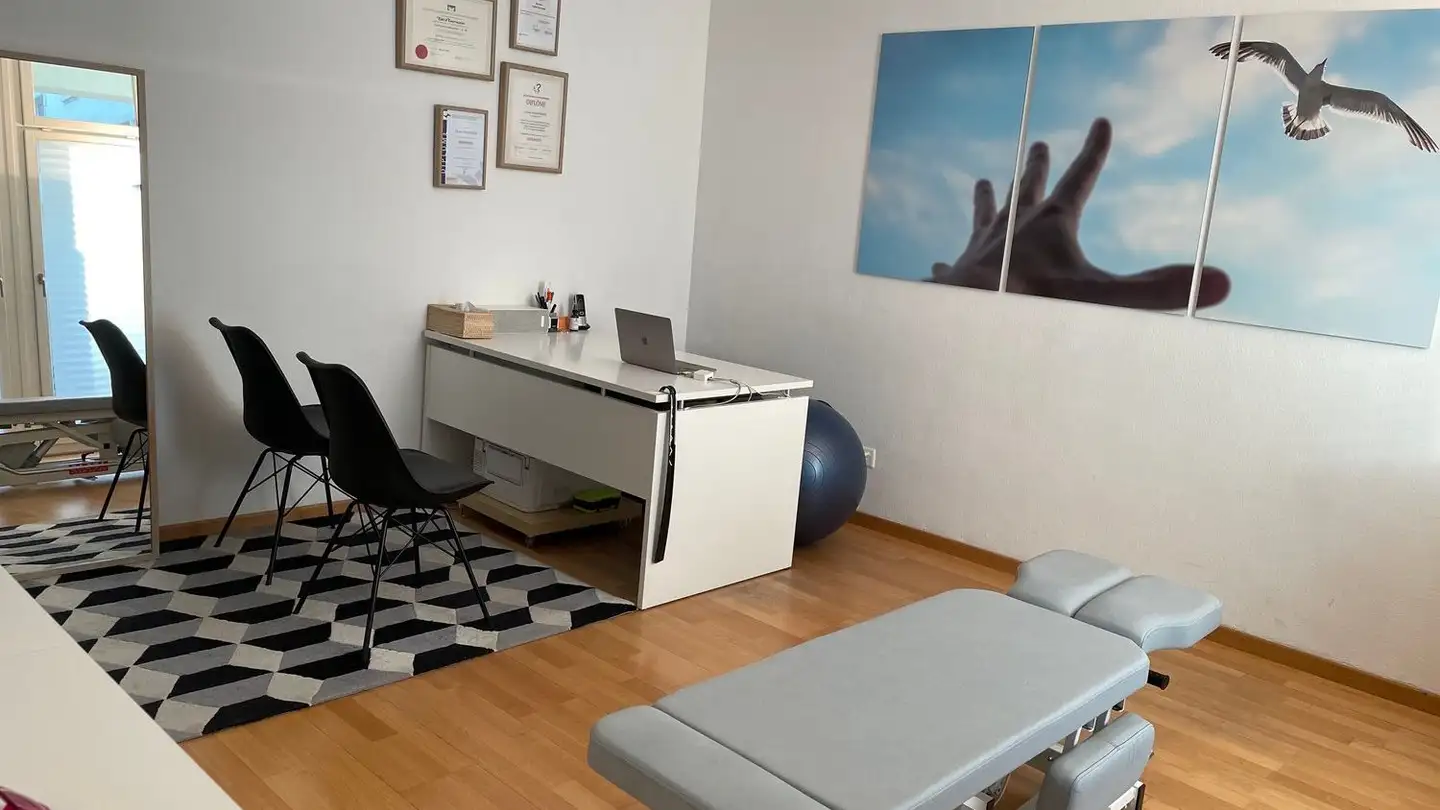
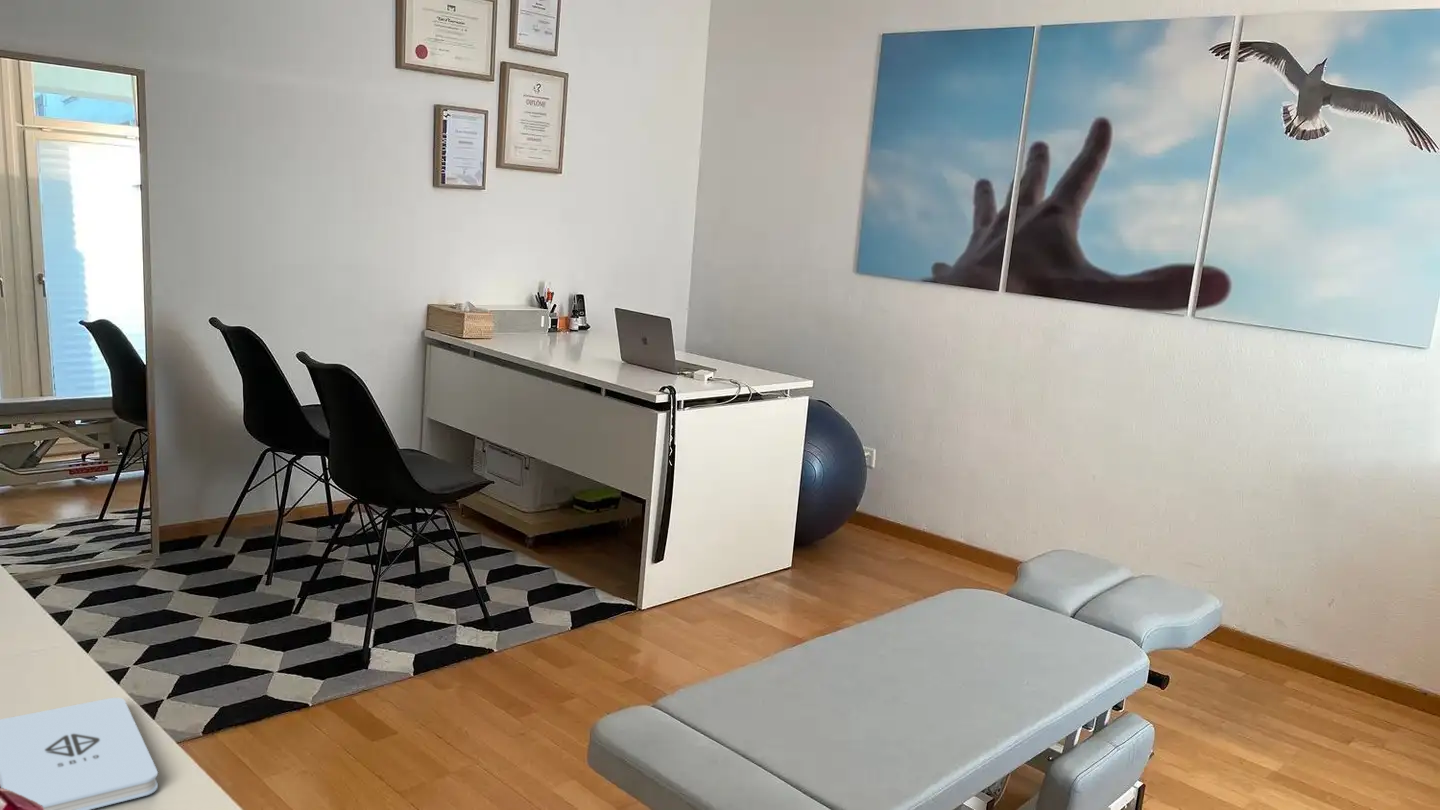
+ notepad (72, 755)
